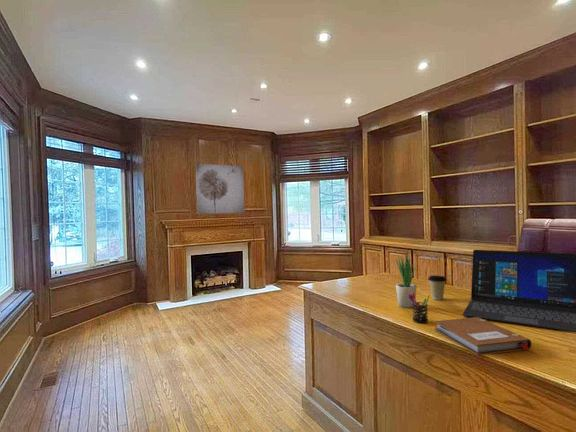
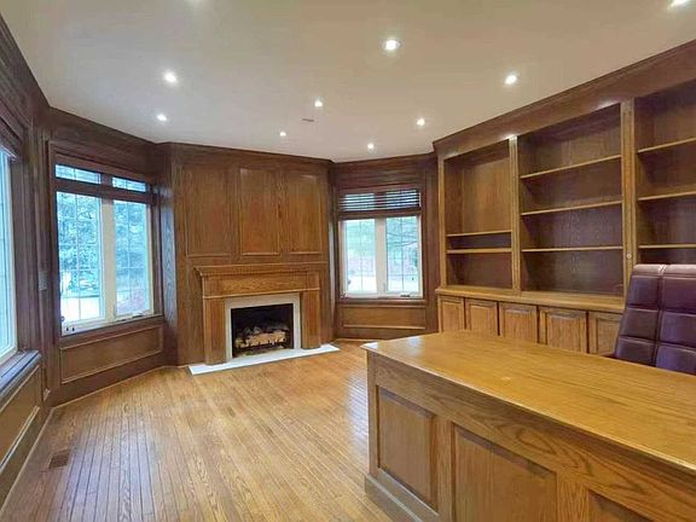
- laptop (521, 284)
- coffee cup (437, 287)
- pen holder (420, 306)
- notebook (480, 334)
- potted plant (405, 277)
- wall art (220, 189)
